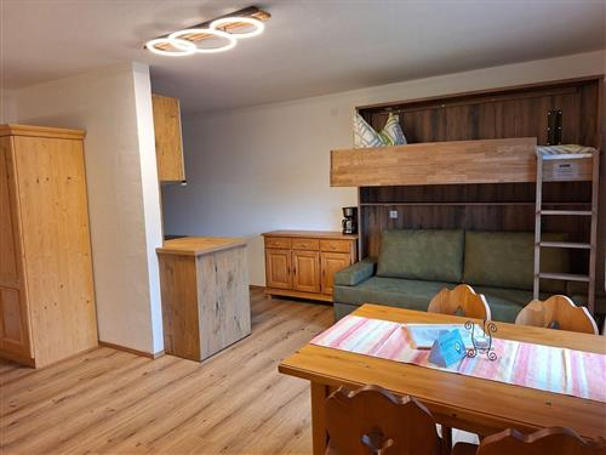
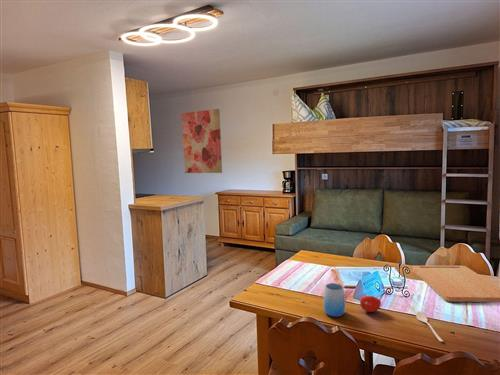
+ spoon (429, 325)
+ wall art (201, 142)
+ cup (334, 299)
+ fruit (370, 303)
+ cutting board (456, 281)
